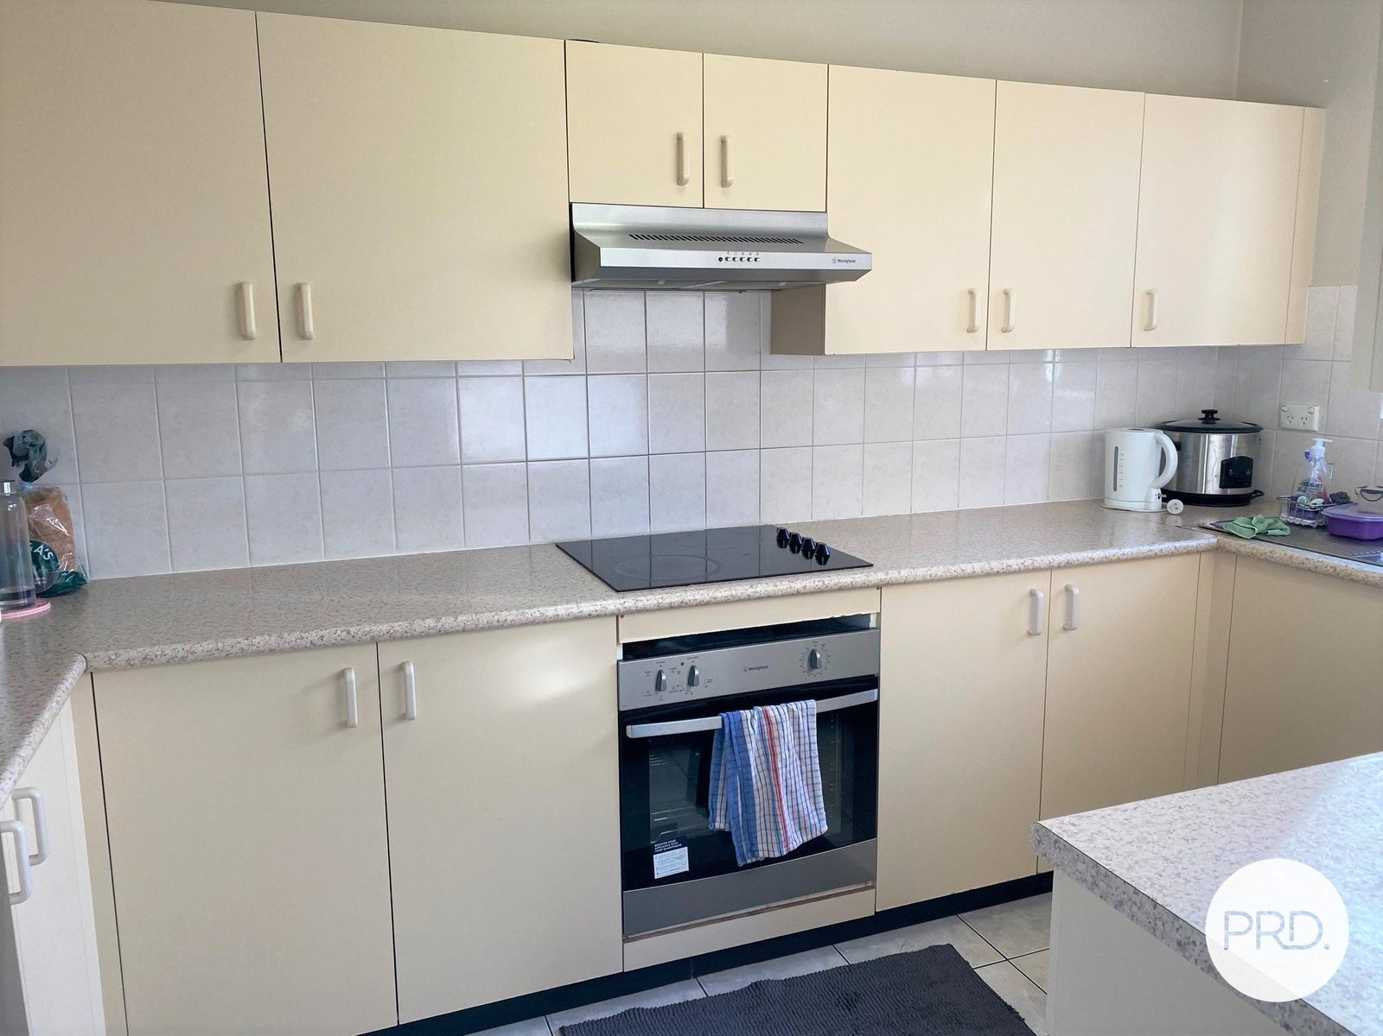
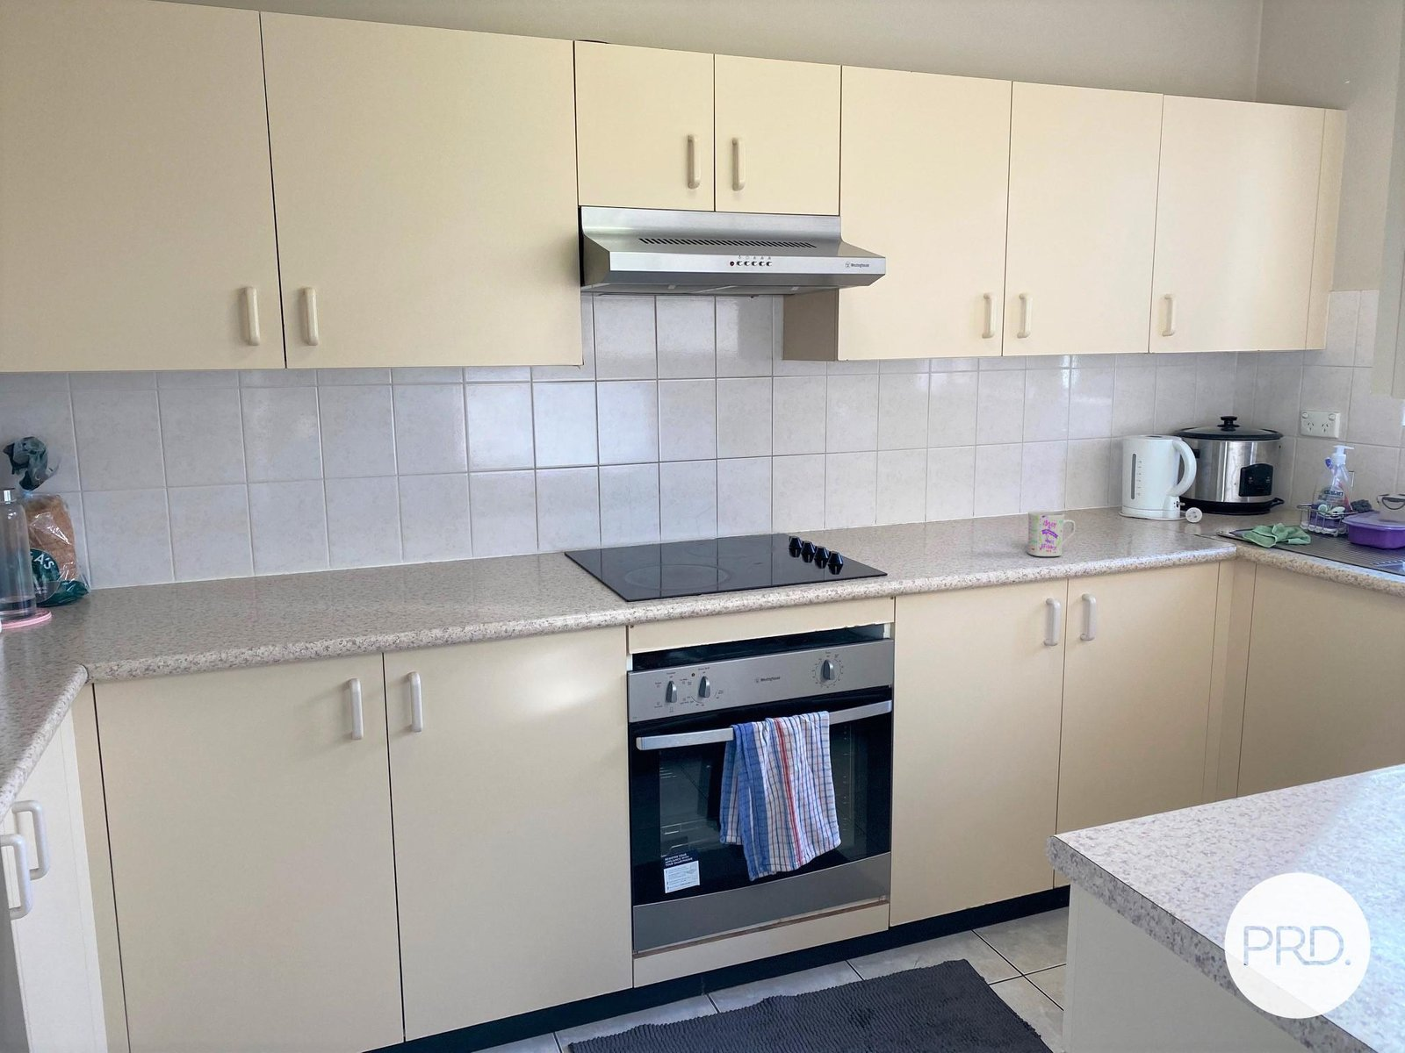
+ mug (1051, 533)
